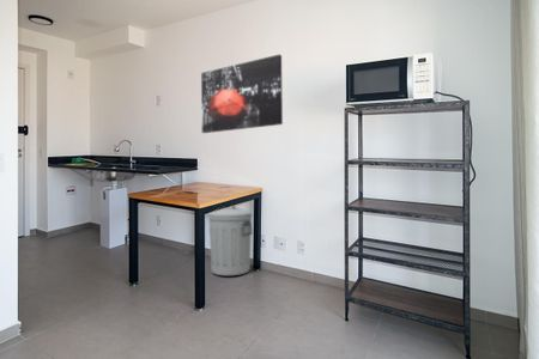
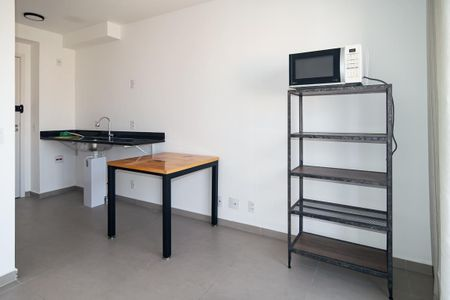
- wall art (238, 96)
- trash can (230, 237)
